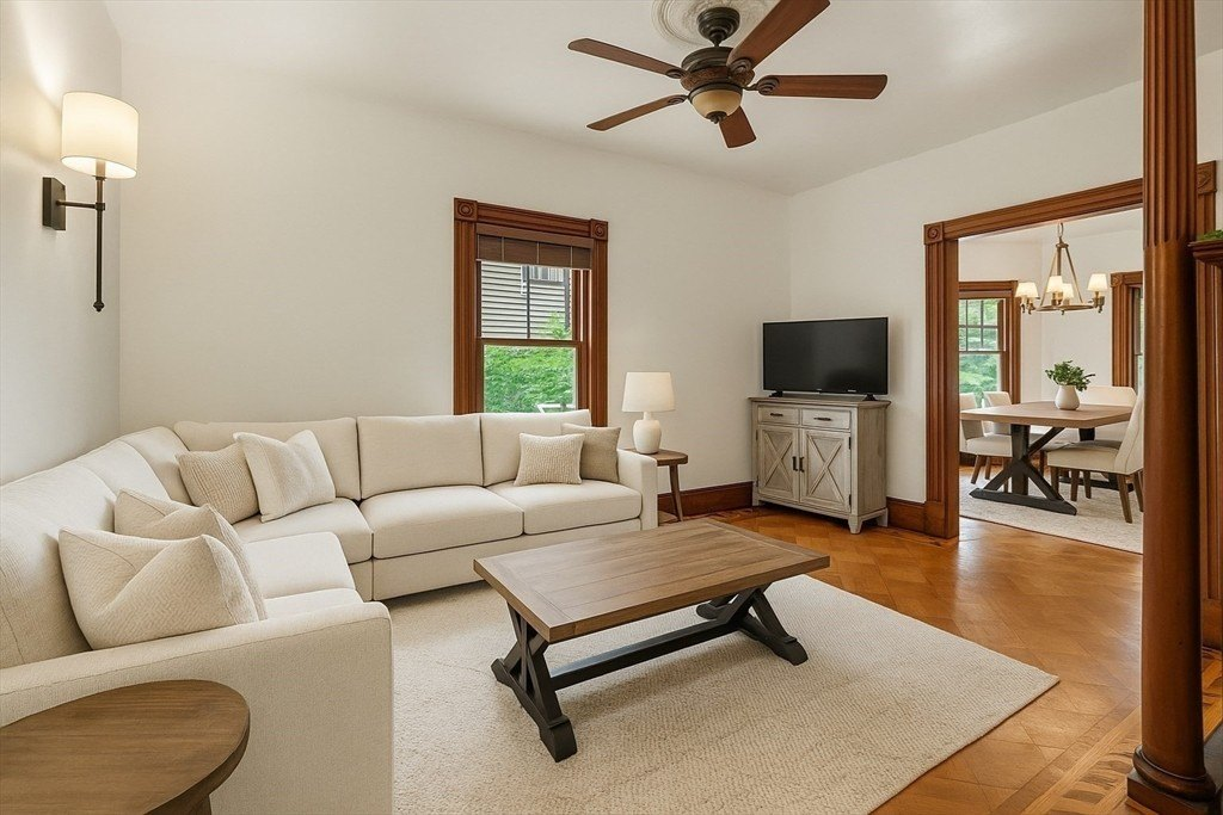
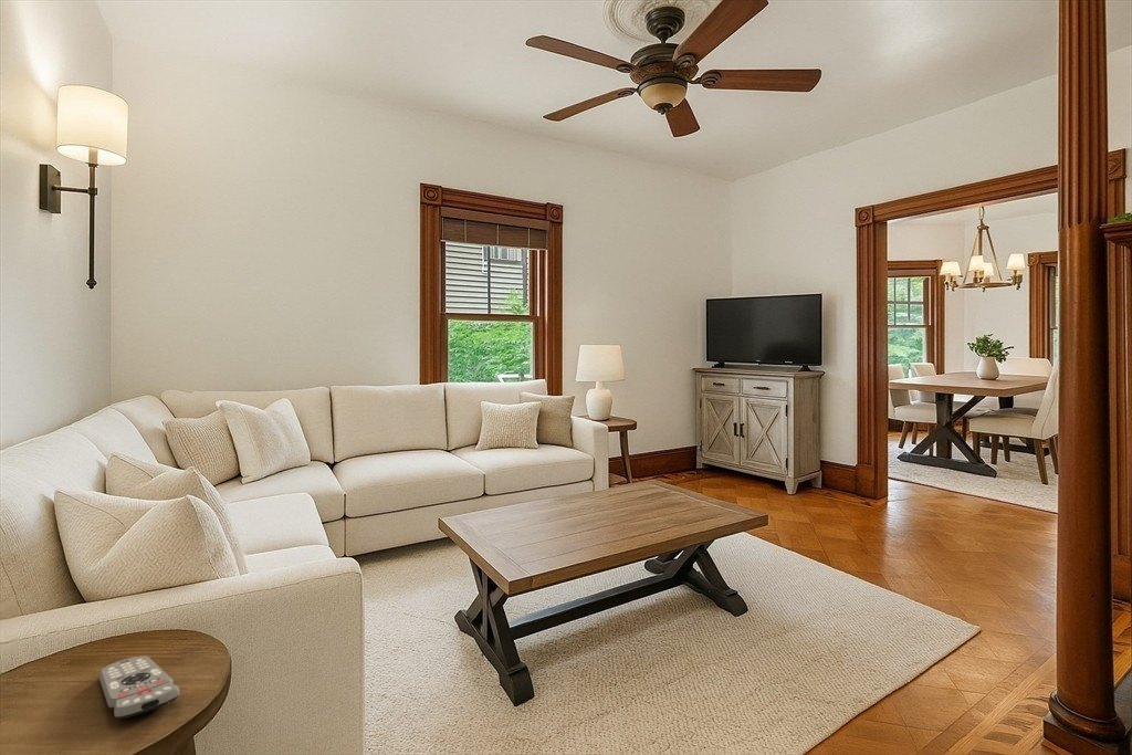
+ remote control (135, 683)
